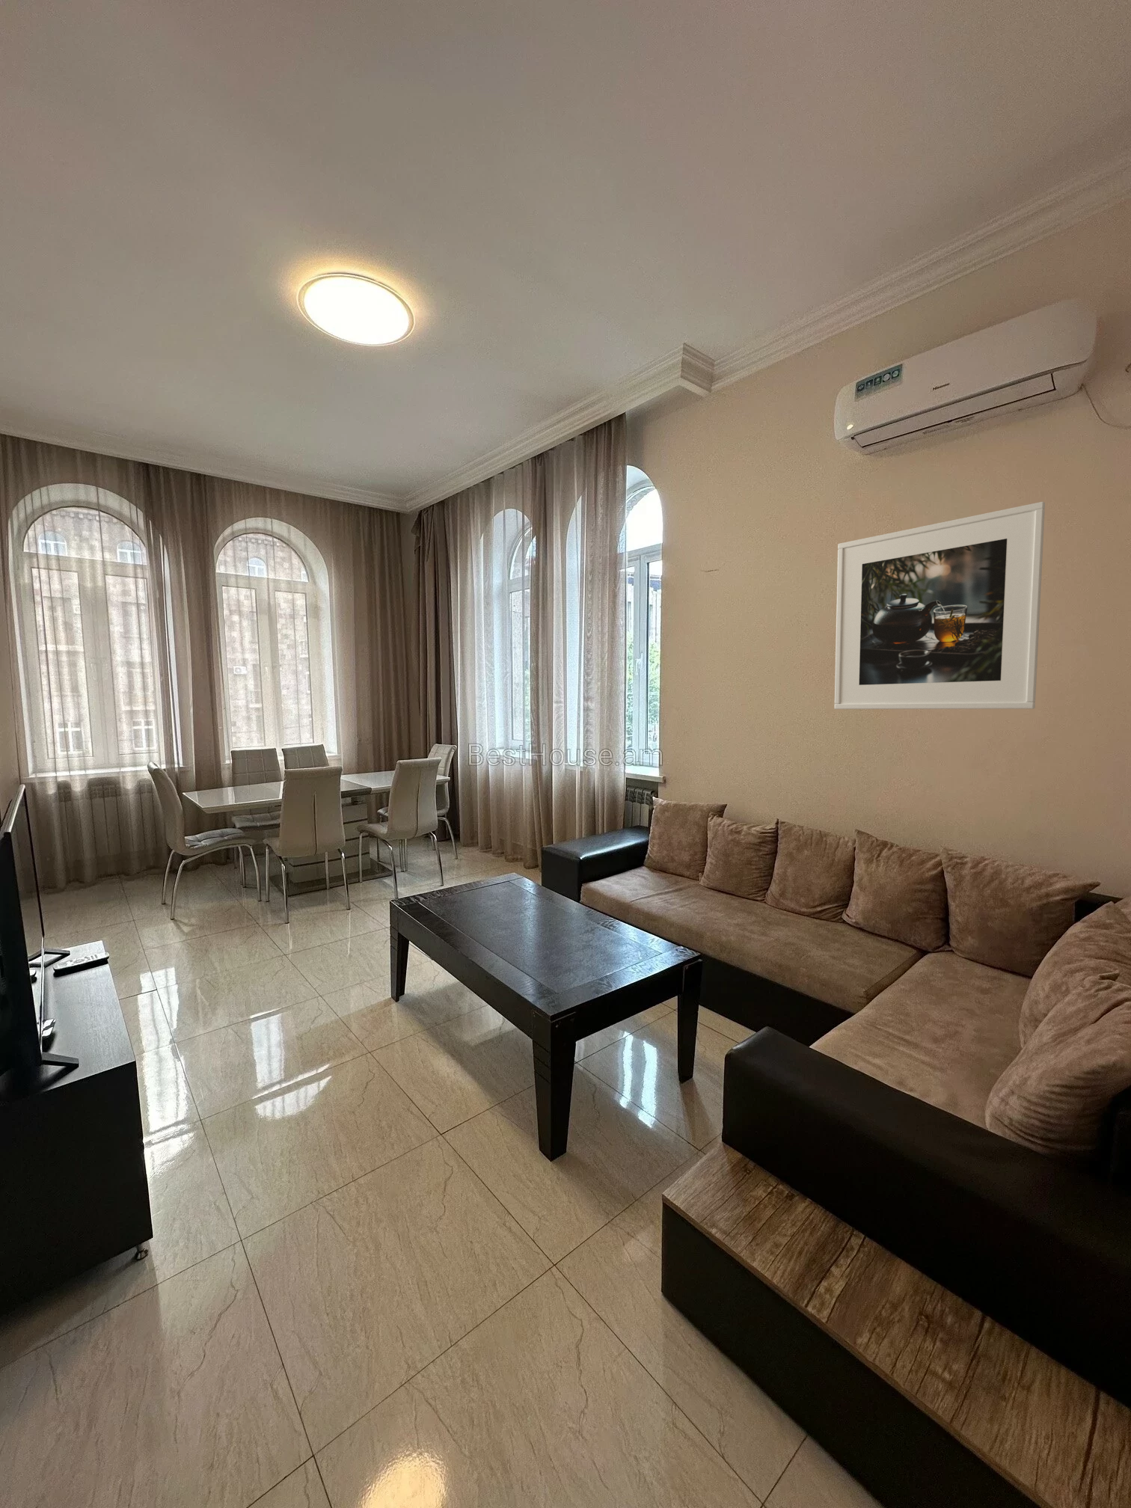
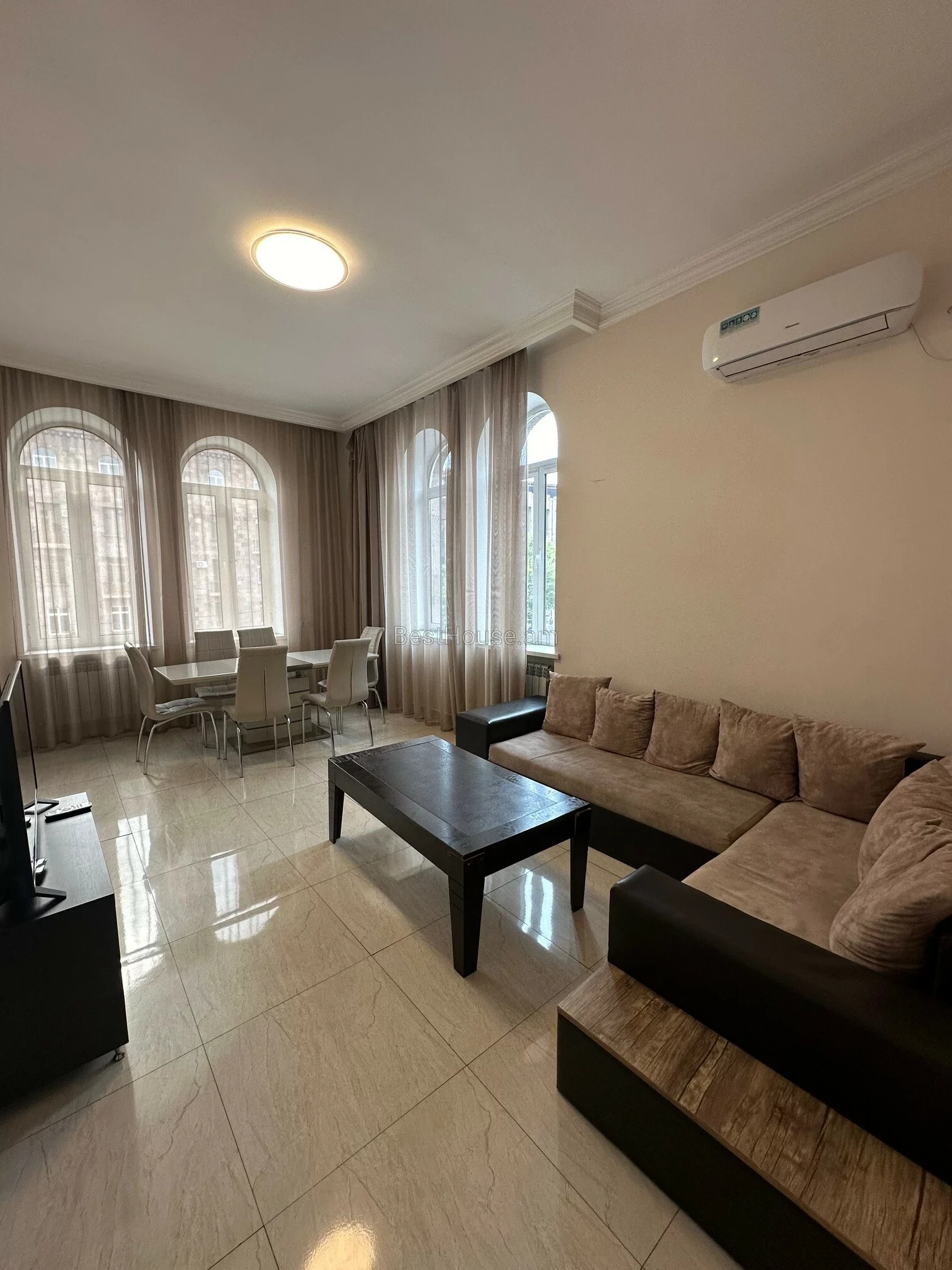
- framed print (927, 617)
